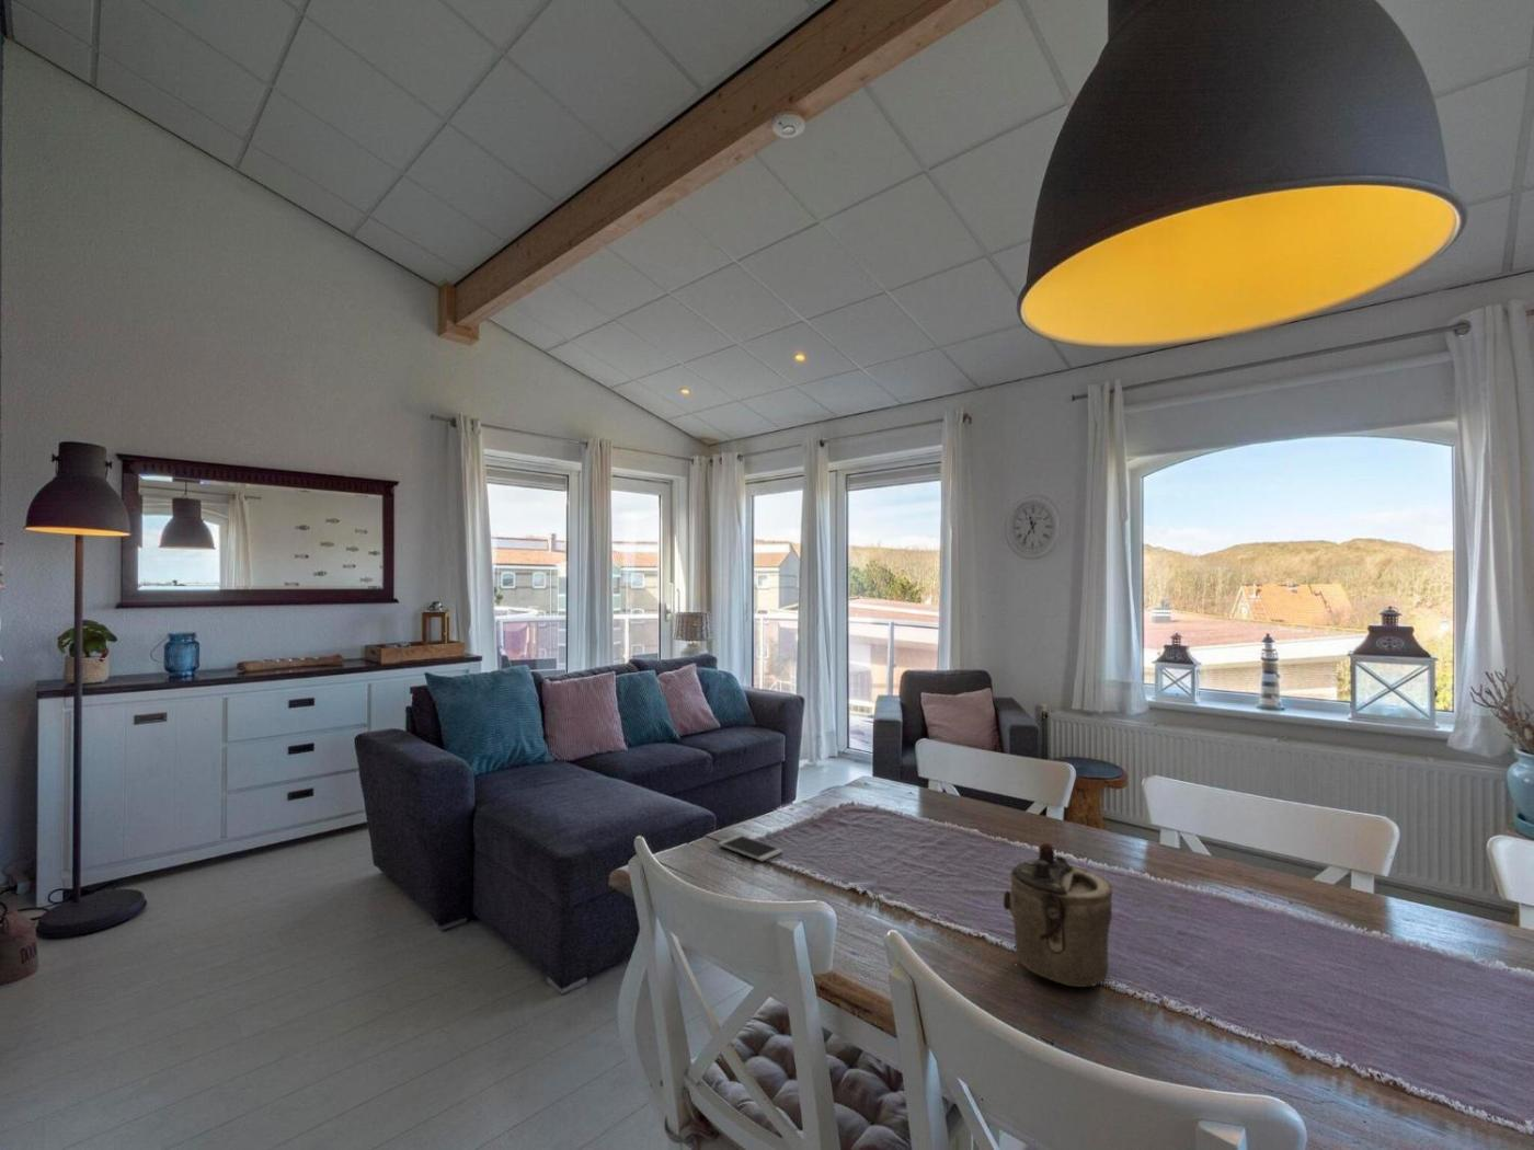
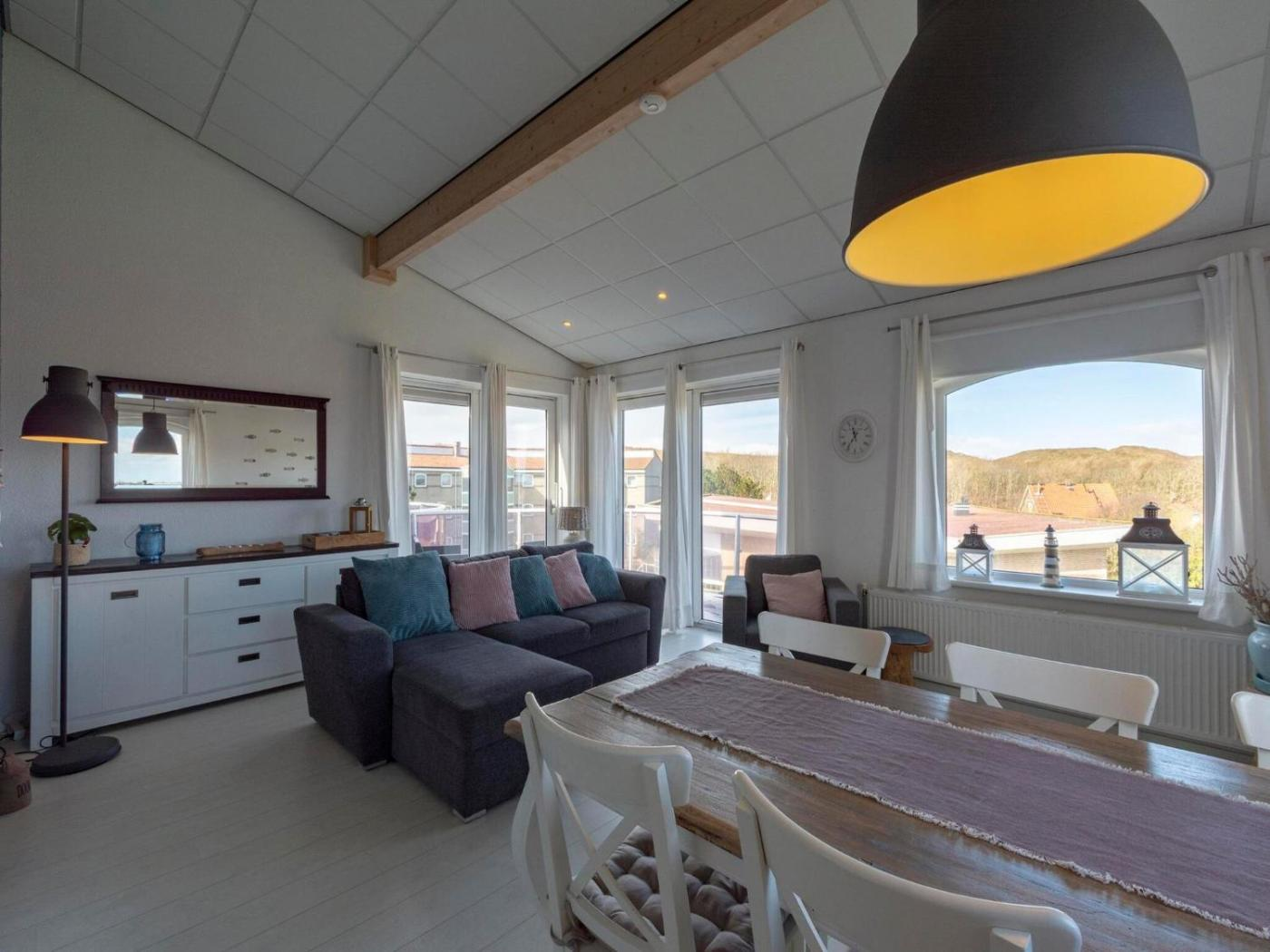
- smartphone (749, 847)
- teapot (1056, 908)
